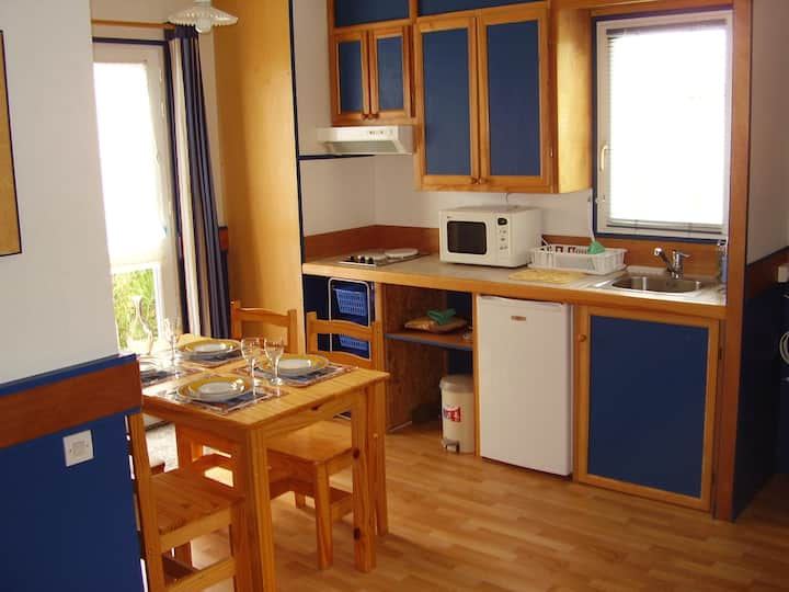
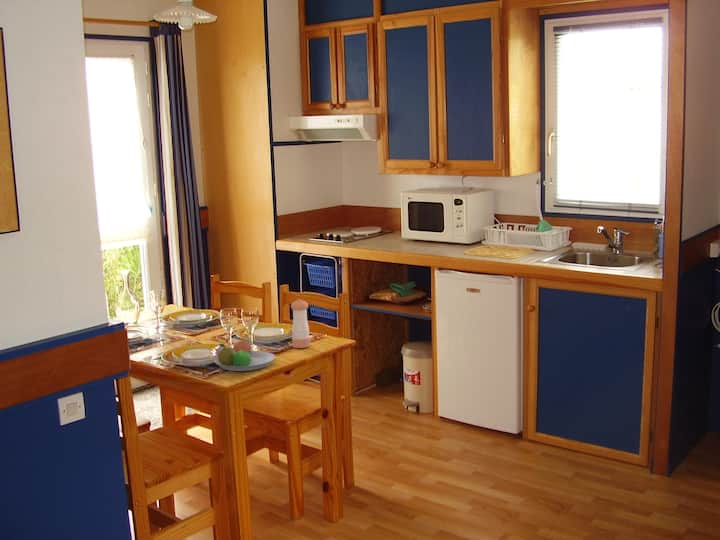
+ fruit bowl (242, 353)
+ pepper shaker (300, 322)
